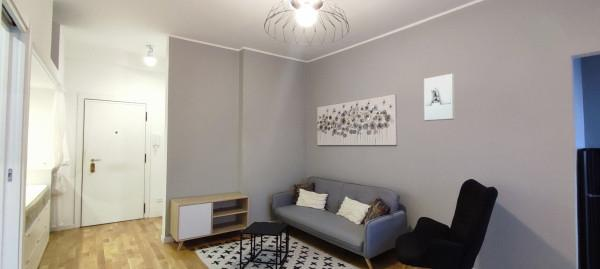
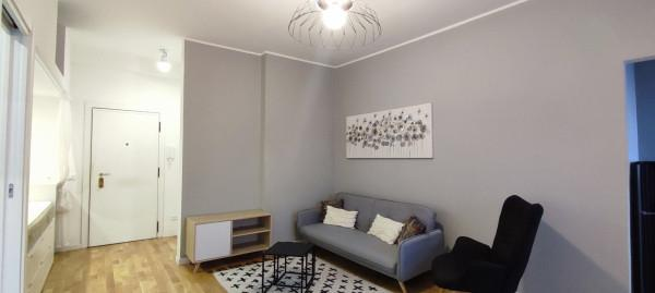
- wall sculpture (438, 98)
